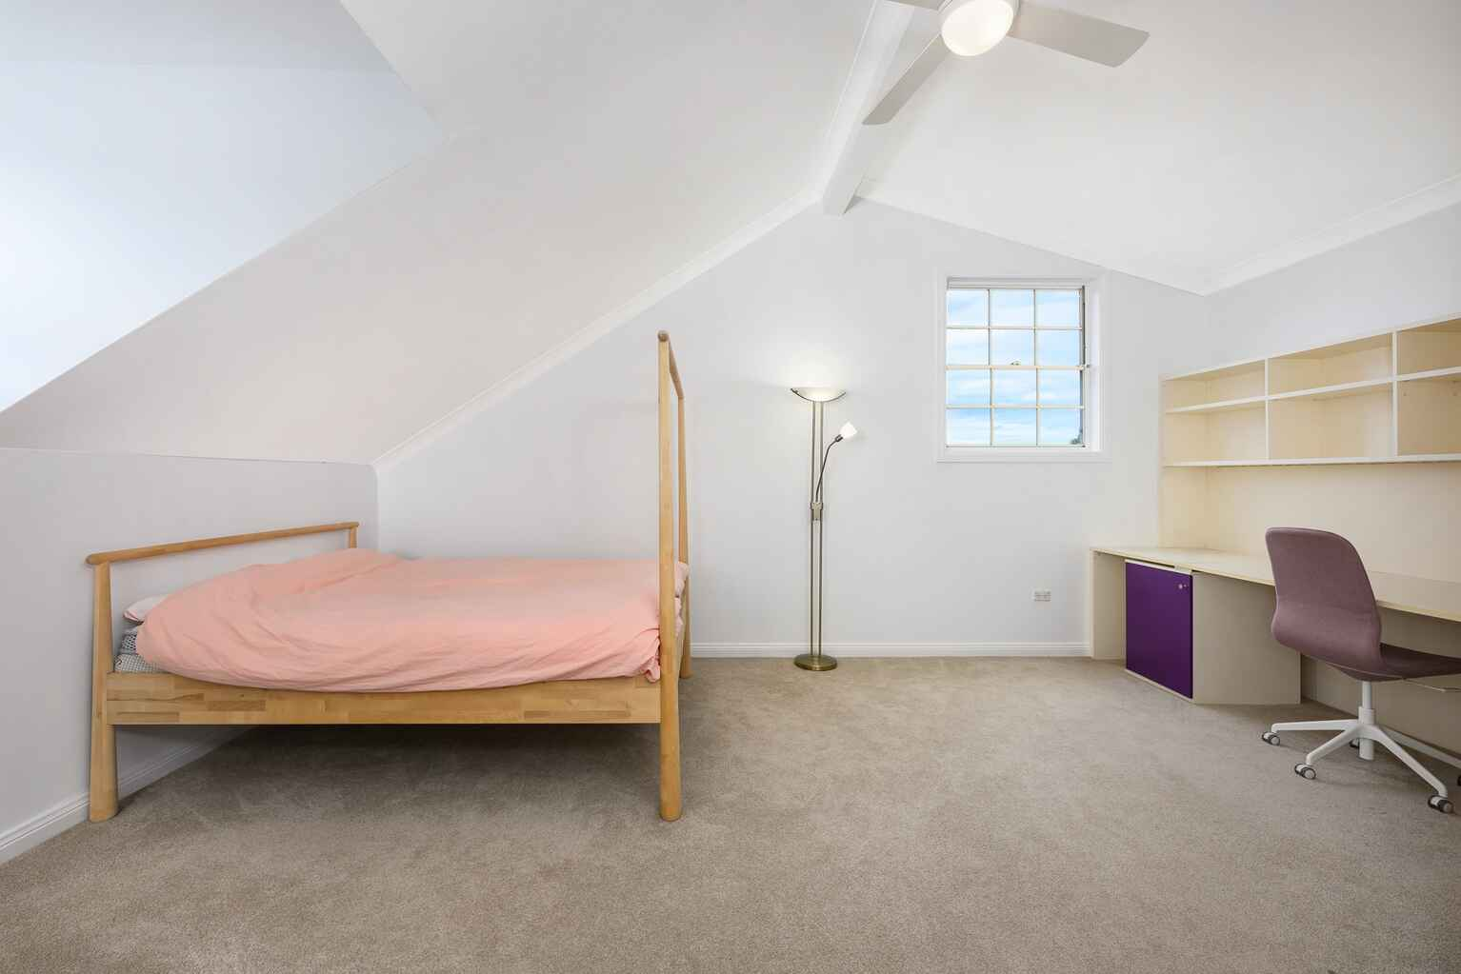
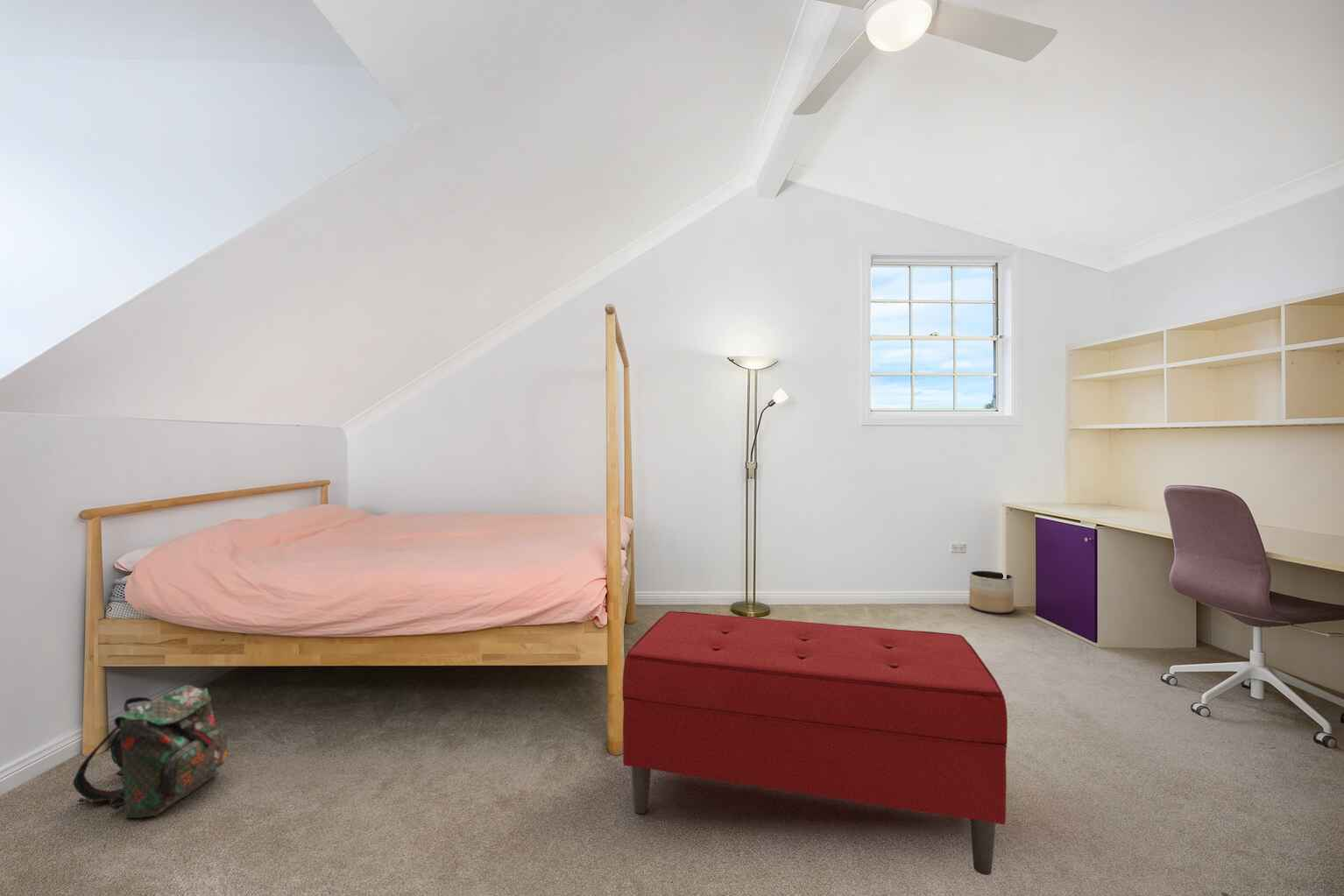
+ planter (991, 591)
+ bench (803, 720)
+ backpack (148, 744)
